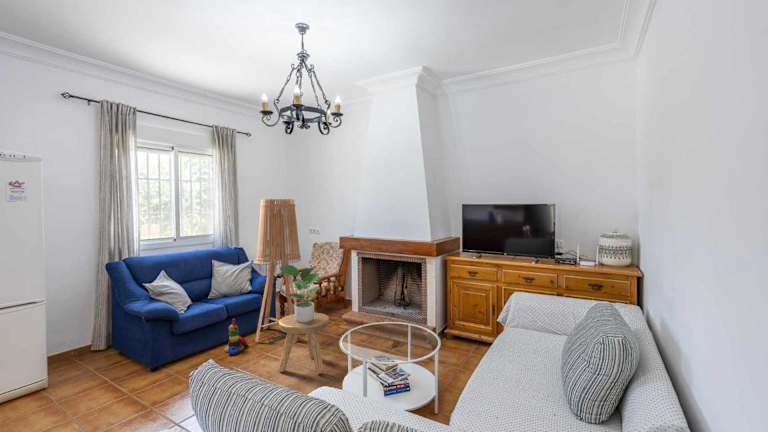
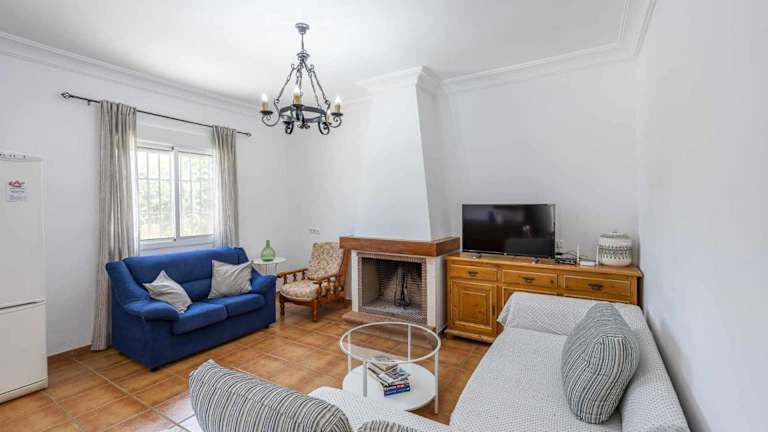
- stool (307, 342)
- floor lamp (279, 264)
- potted plant (302, 291)
- stacking toy (236, 334)
